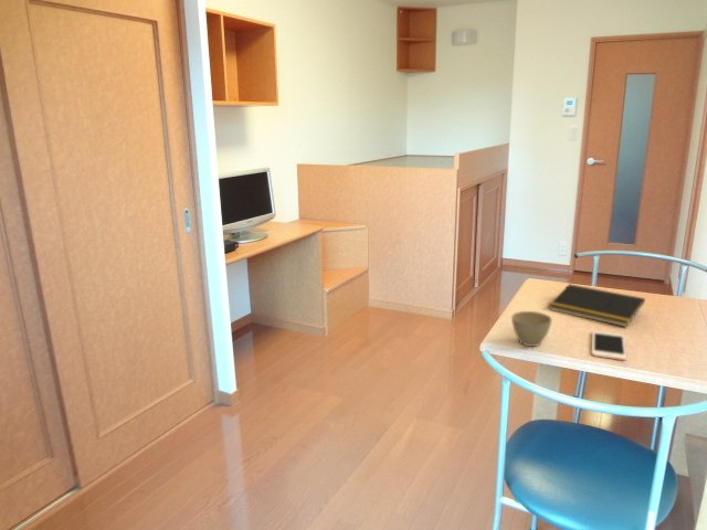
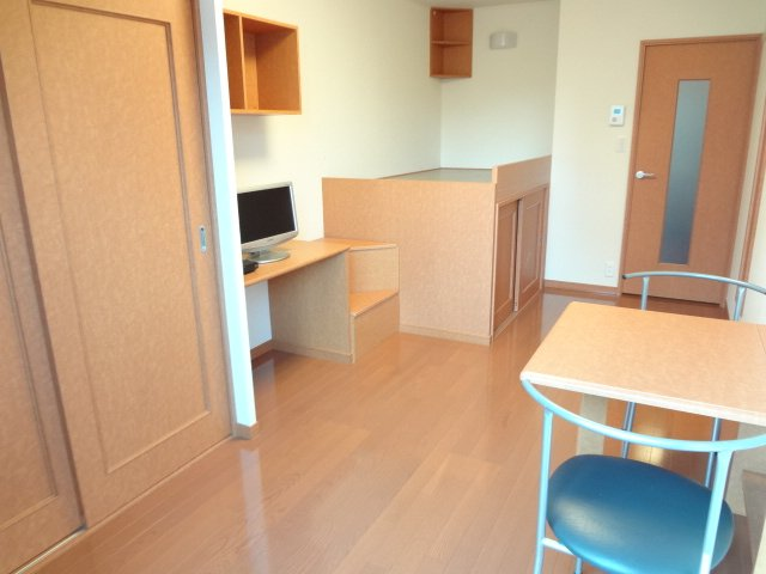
- flower pot (530, 330)
- cell phone (608, 344)
- notepad (595, 304)
